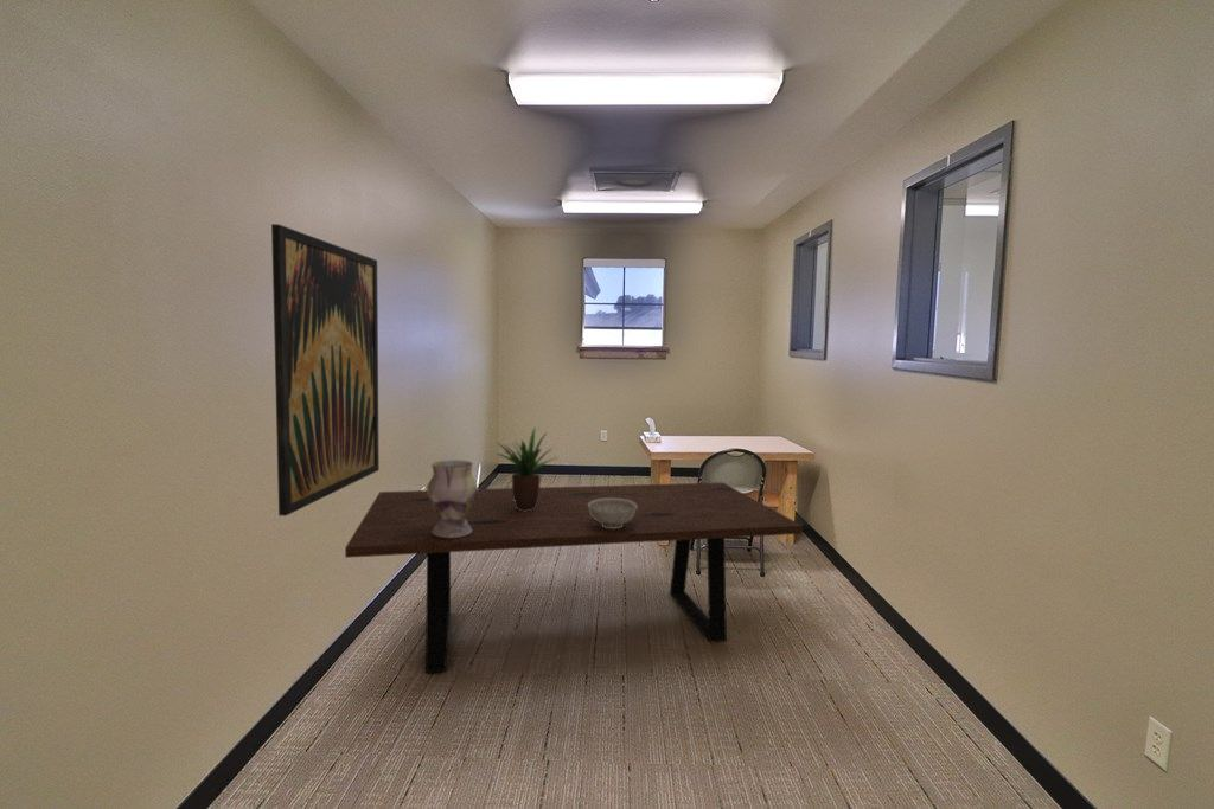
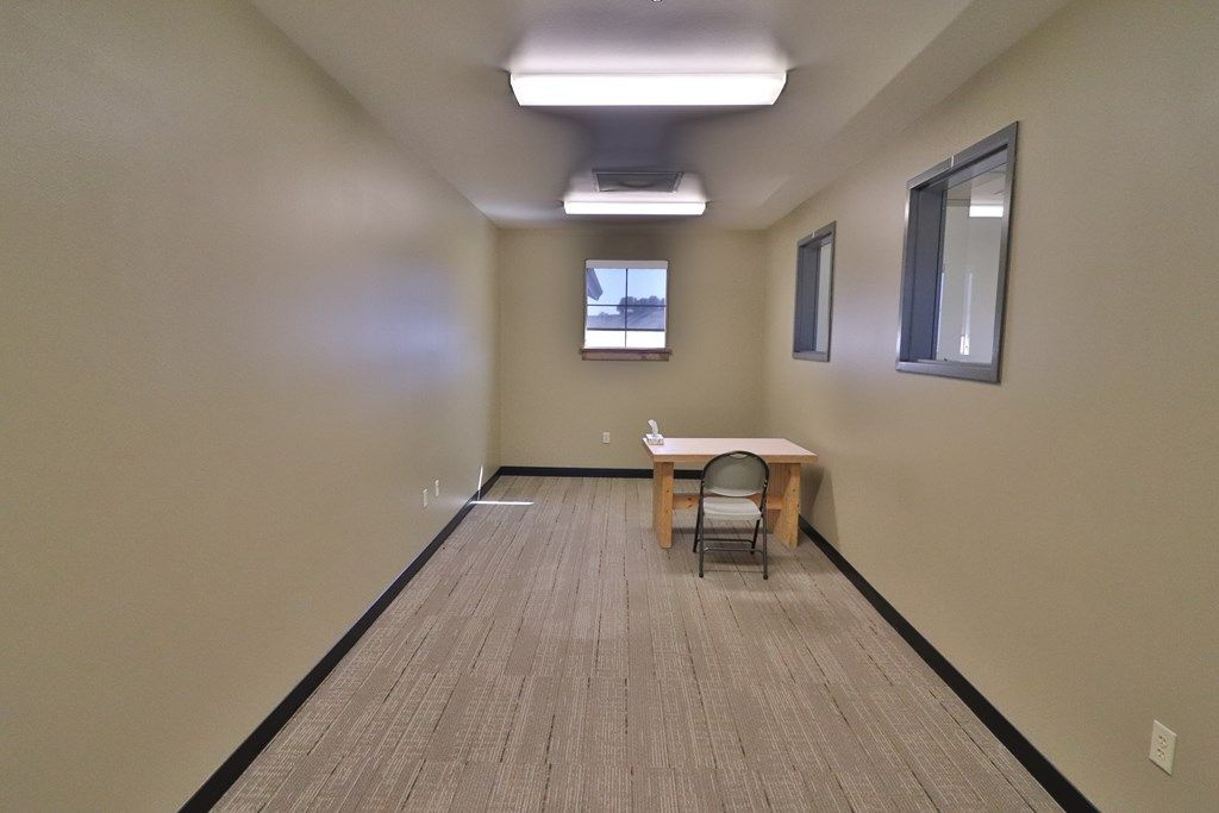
- vase (452, 497)
- decorative bowl (612, 514)
- wall art (334, 370)
- potted plant (528, 467)
- dining table (575, 545)
